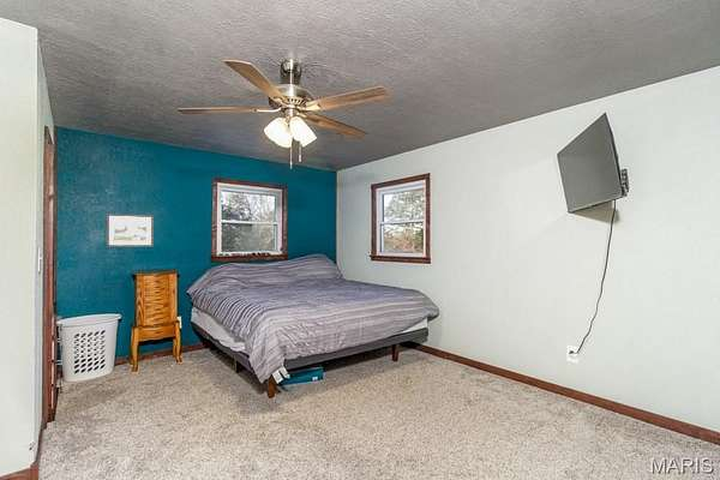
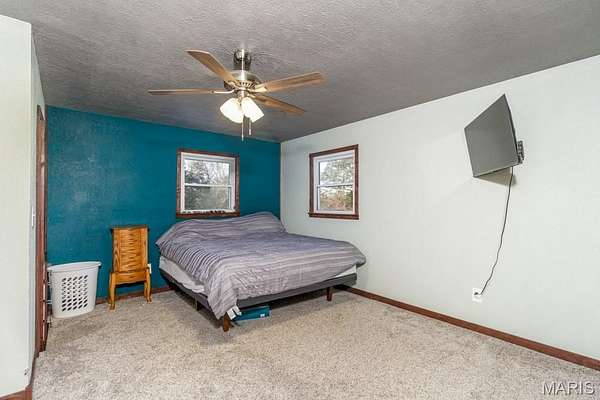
- picture frame (130, 230)
